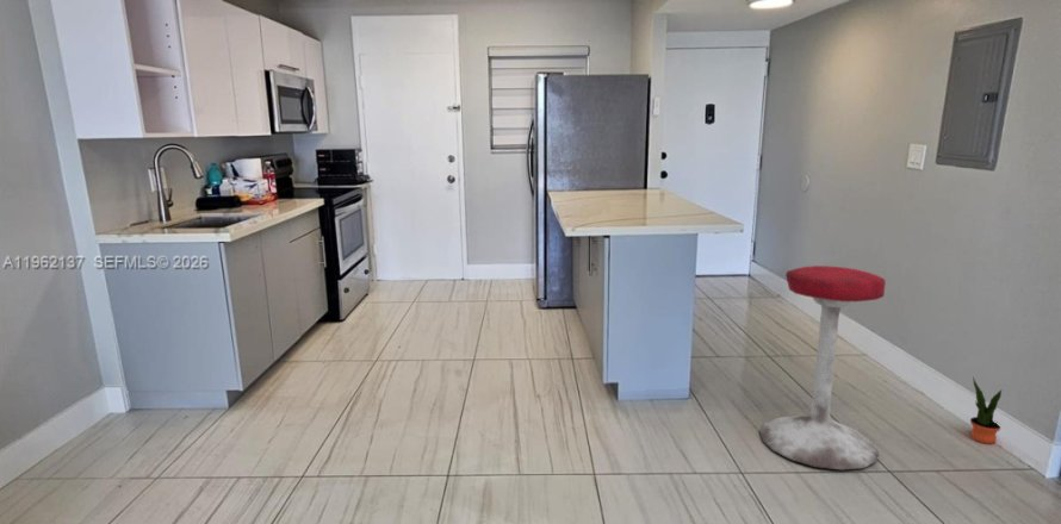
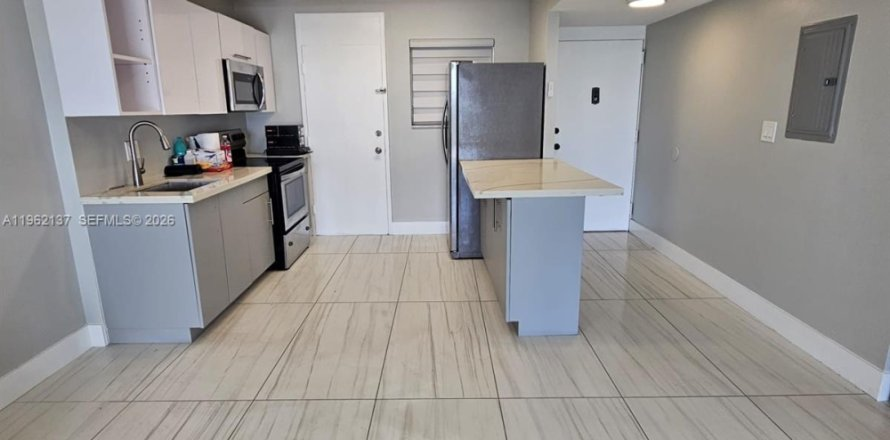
- potted plant (981, 410)
- stool (824, 360)
